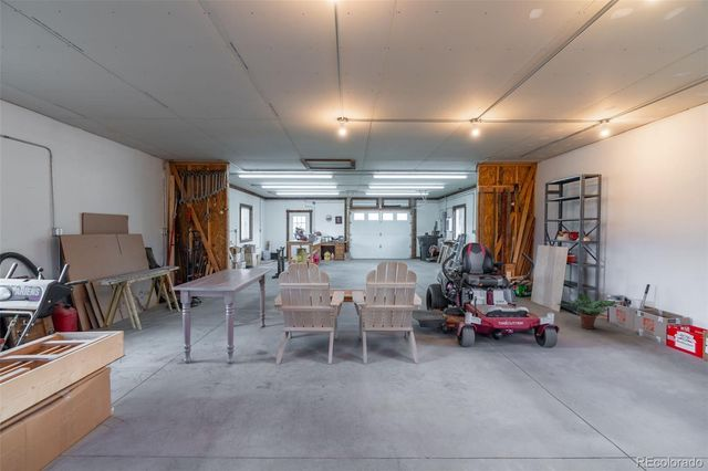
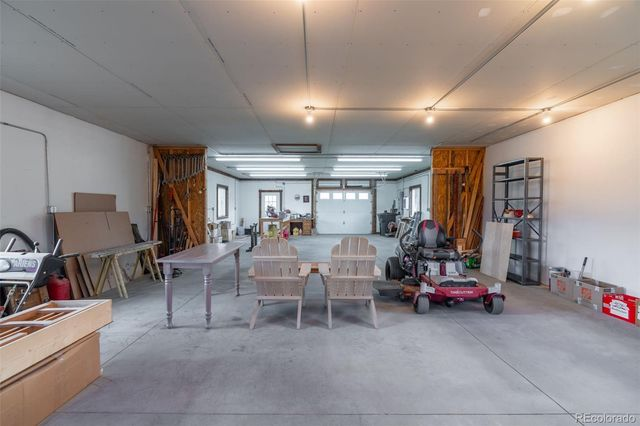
- potted plant (591, 310)
